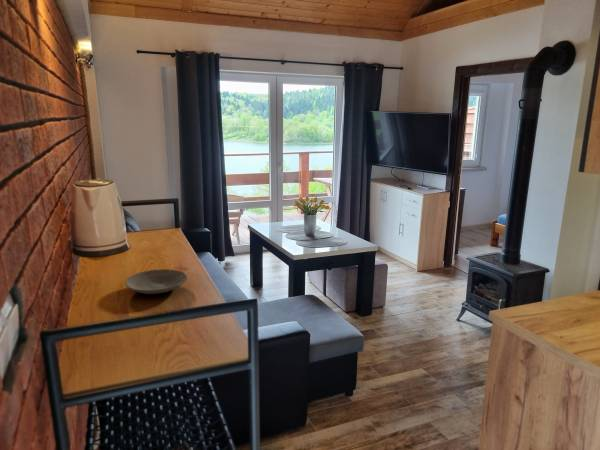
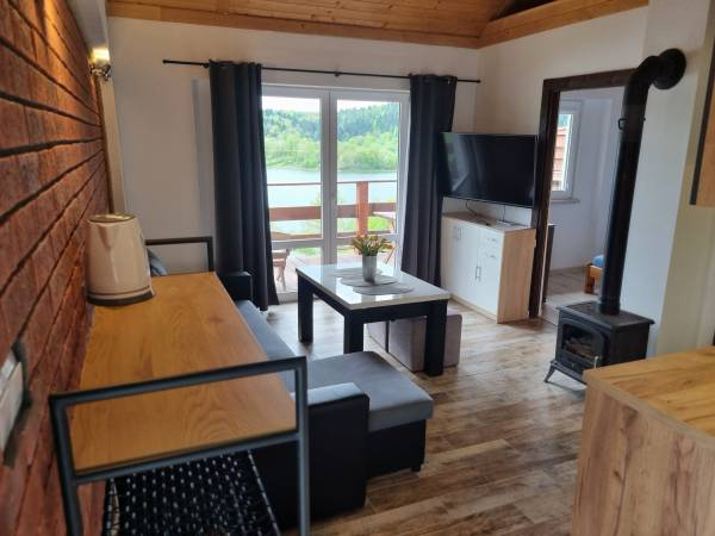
- plate (157, 283)
